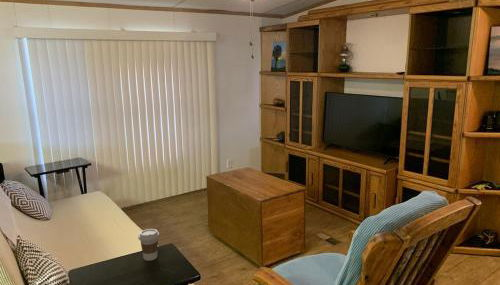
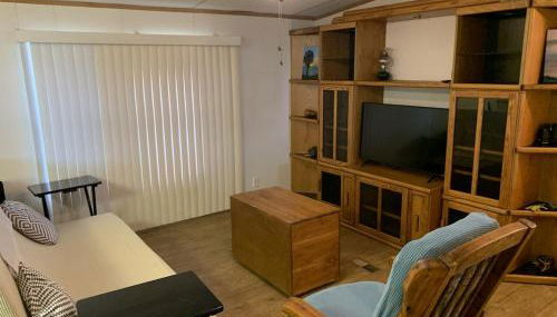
- coffee cup (149, 244)
